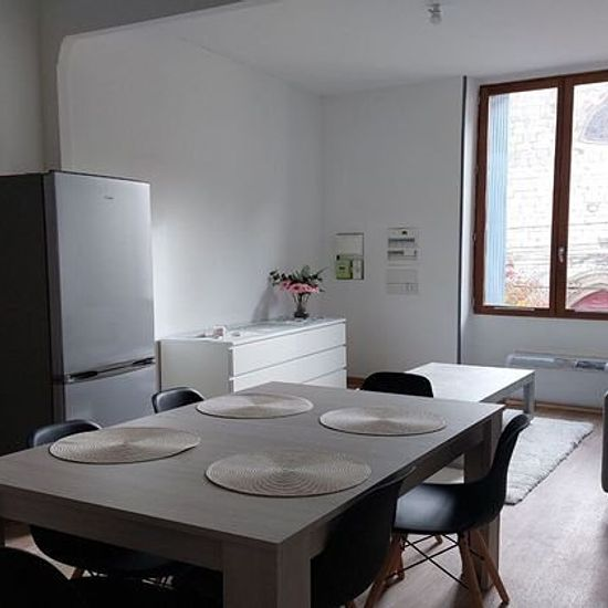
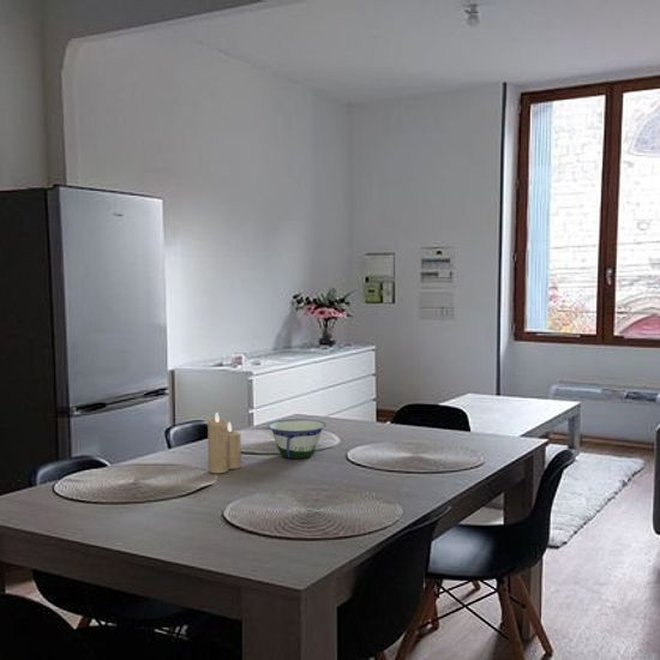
+ bowl (296, 439)
+ candle (224, 439)
